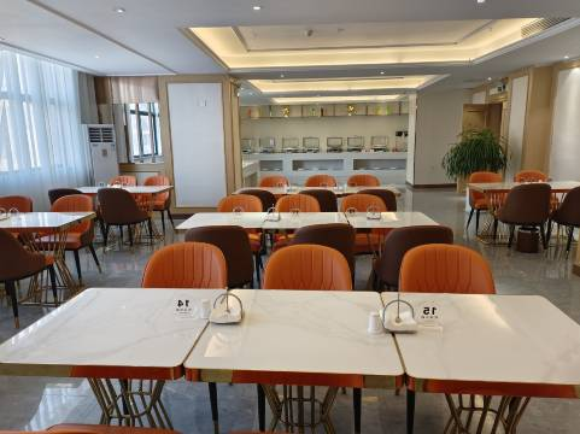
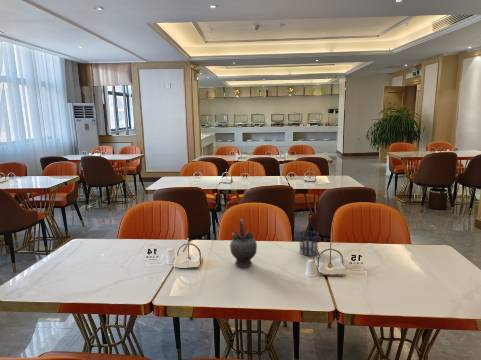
+ cup (308, 243)
+ teapot (243, 241)
